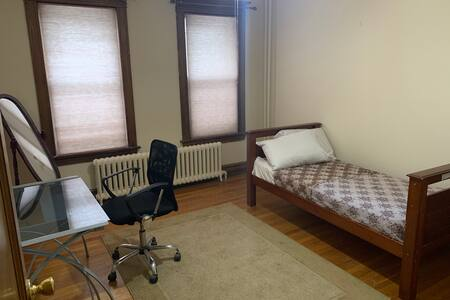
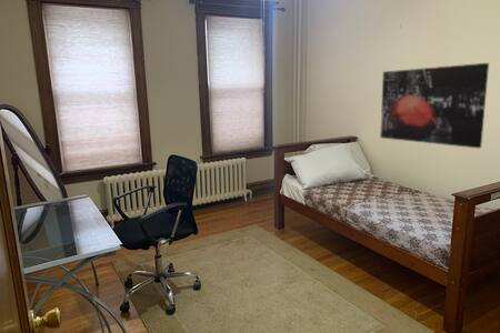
+ wall art (427, 105)
